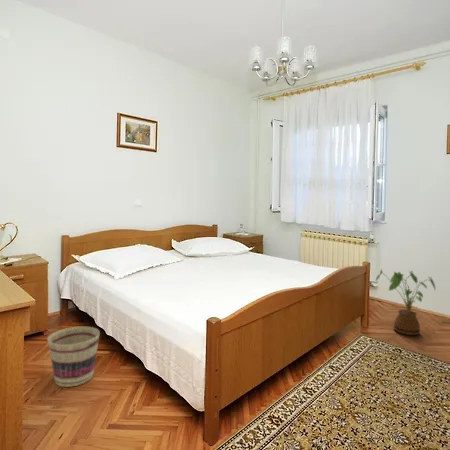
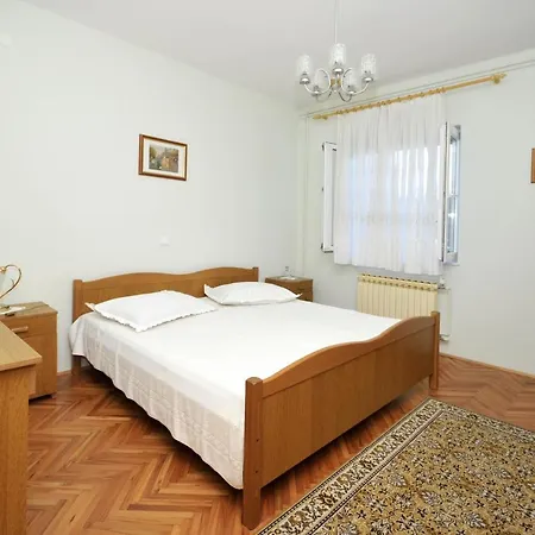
- house plant (403, 299)
- basket (74, 356)
